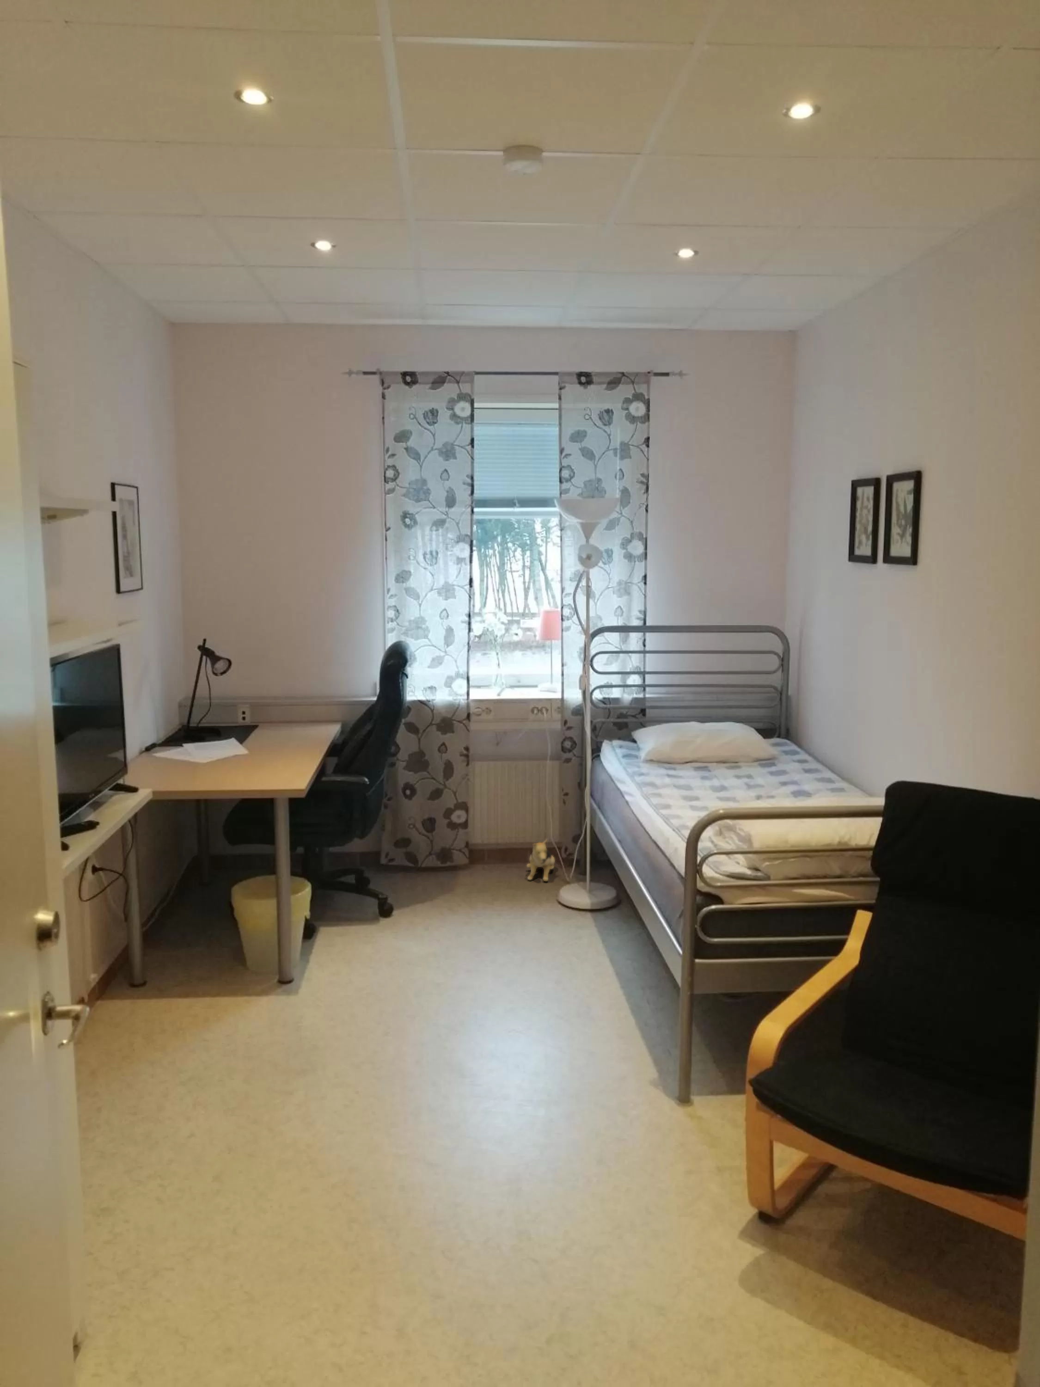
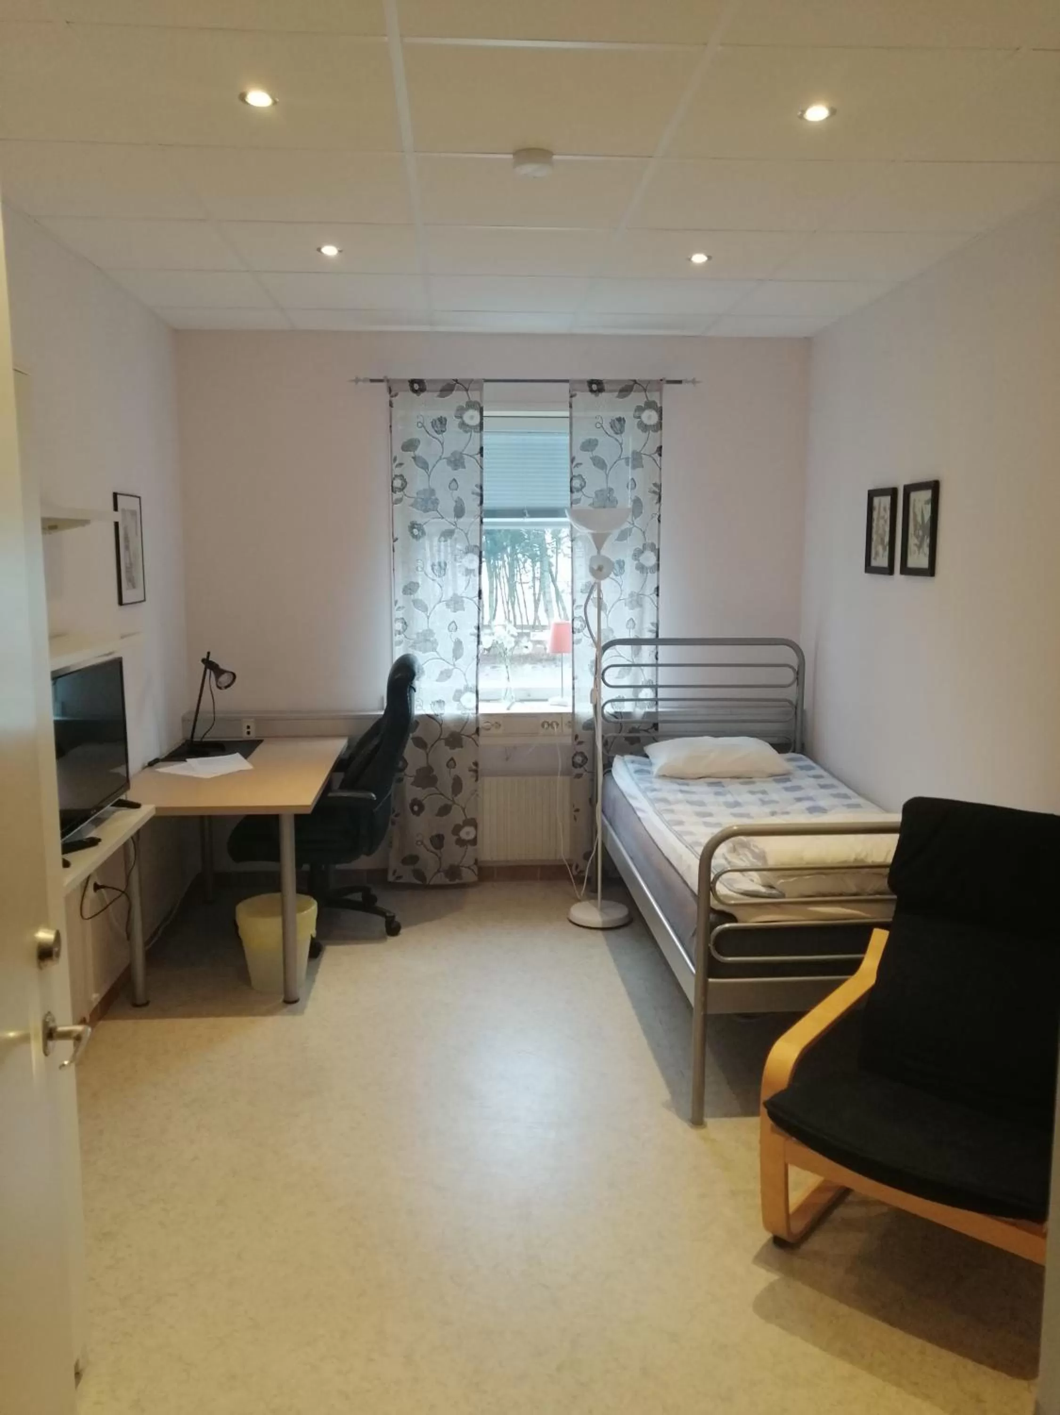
- plush toy (541, 853)
